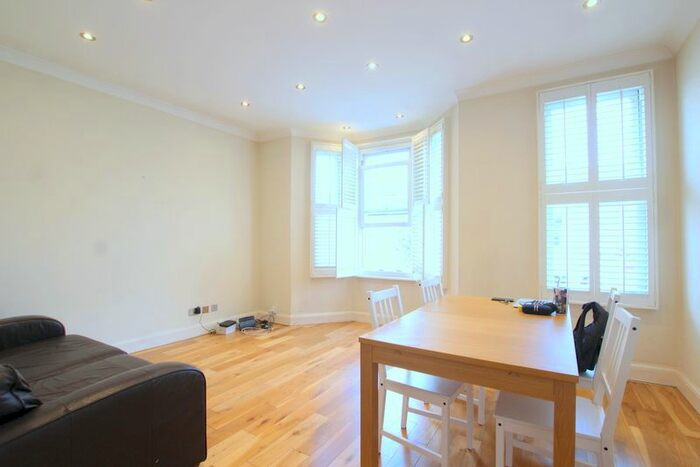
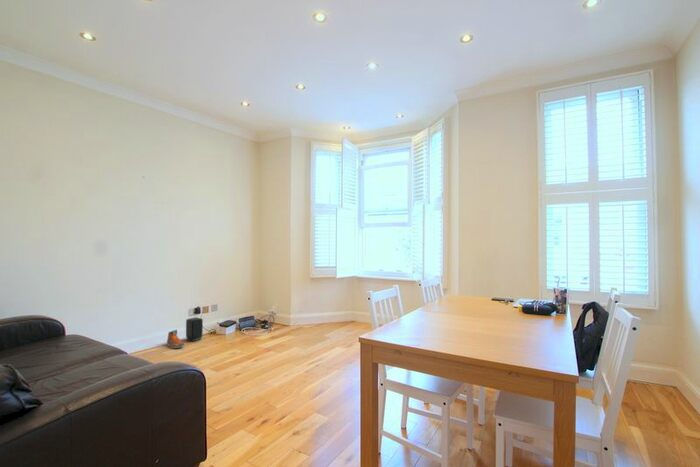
+ speaker (194, 329)
+ sneaker (174, 338)
